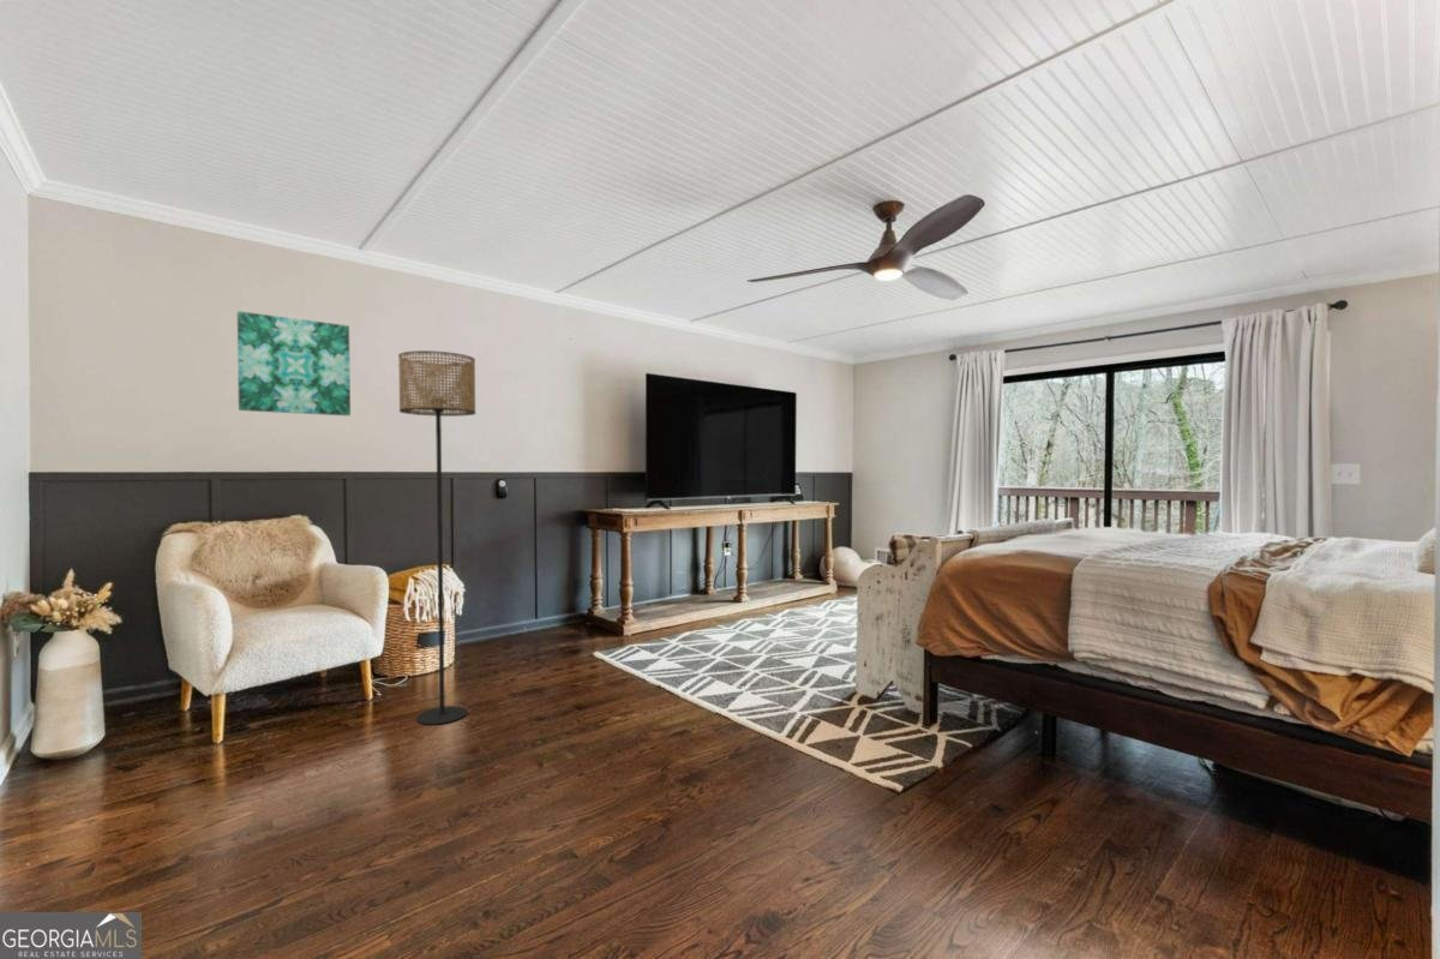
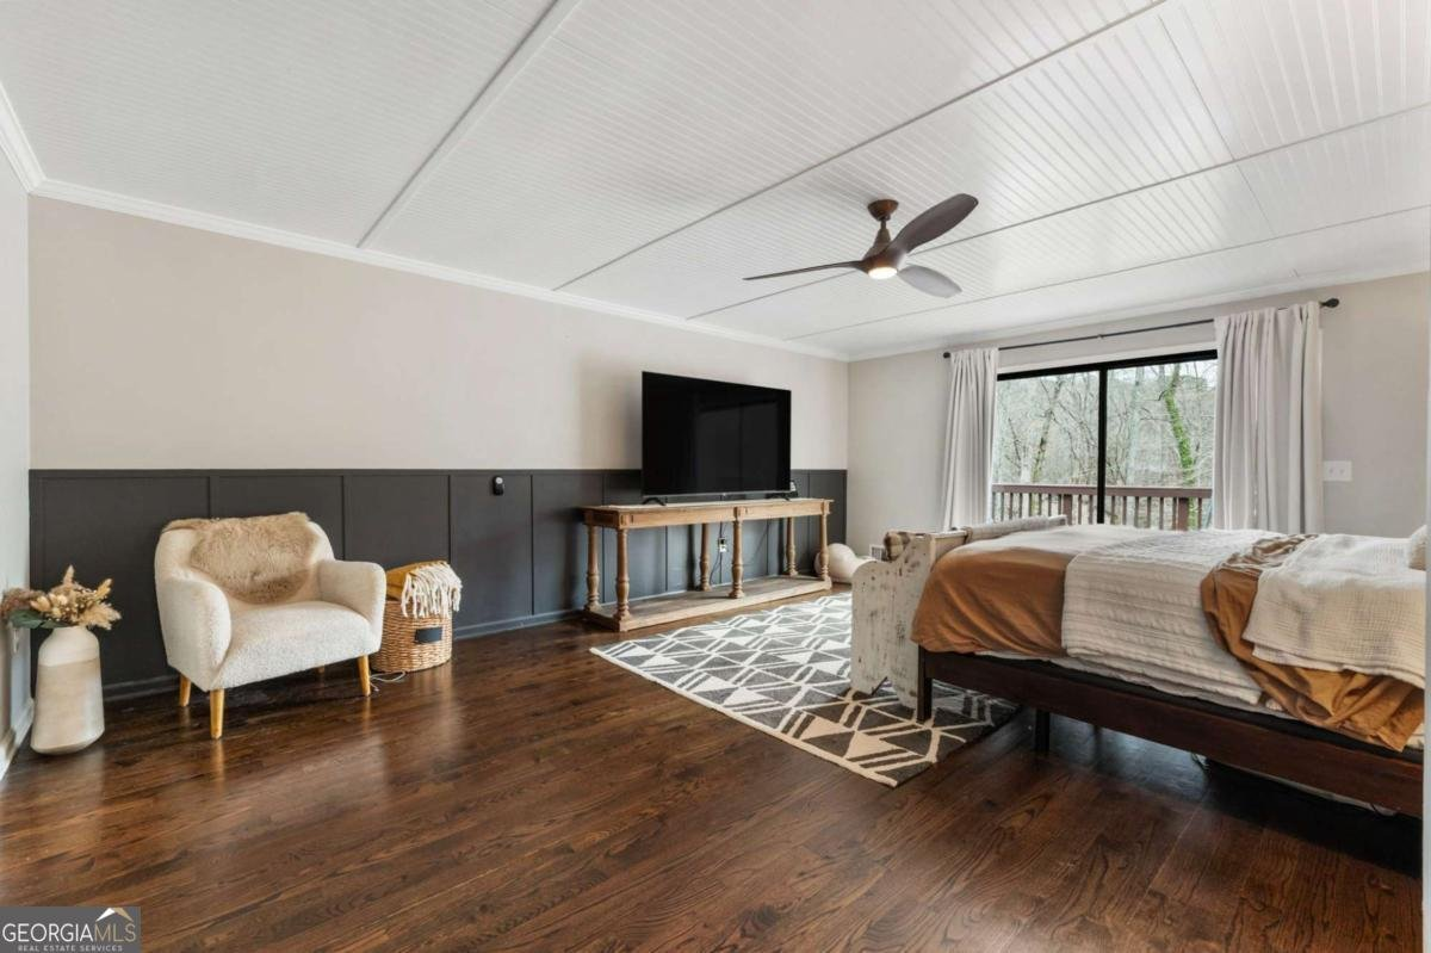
- wall art (295, 366)
- floor lamp (439, 537)
